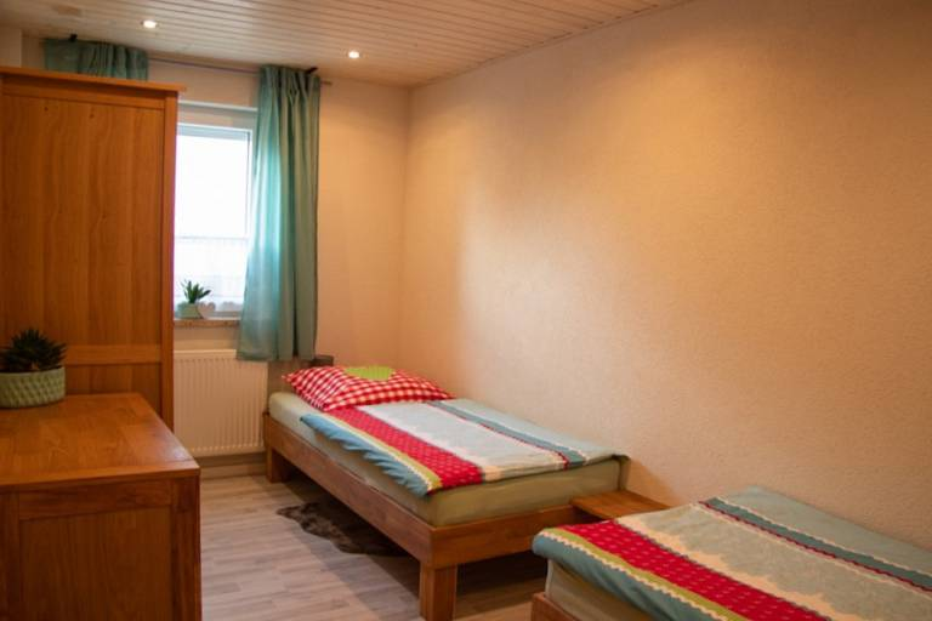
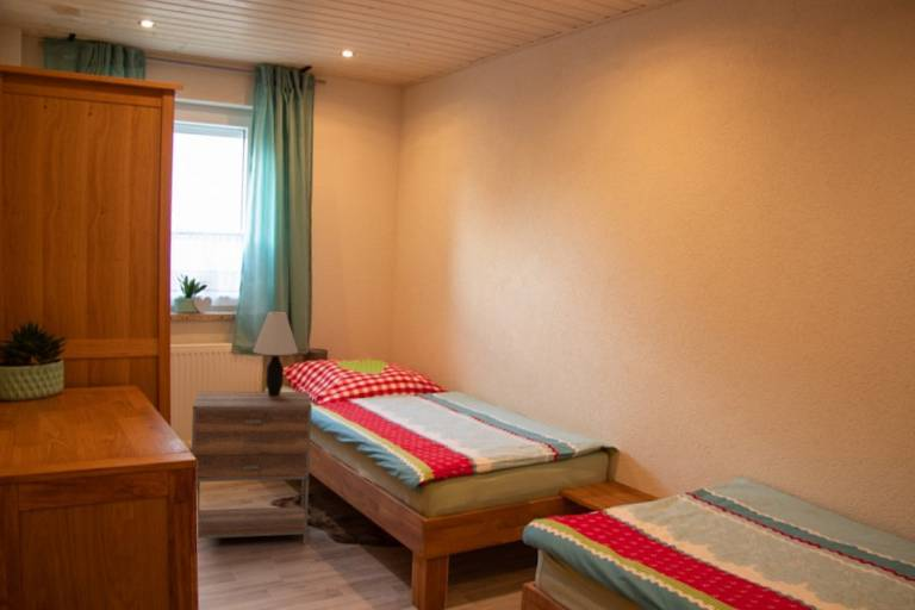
+ table lamp (275, 354)
+ nightstand (251, 467)
